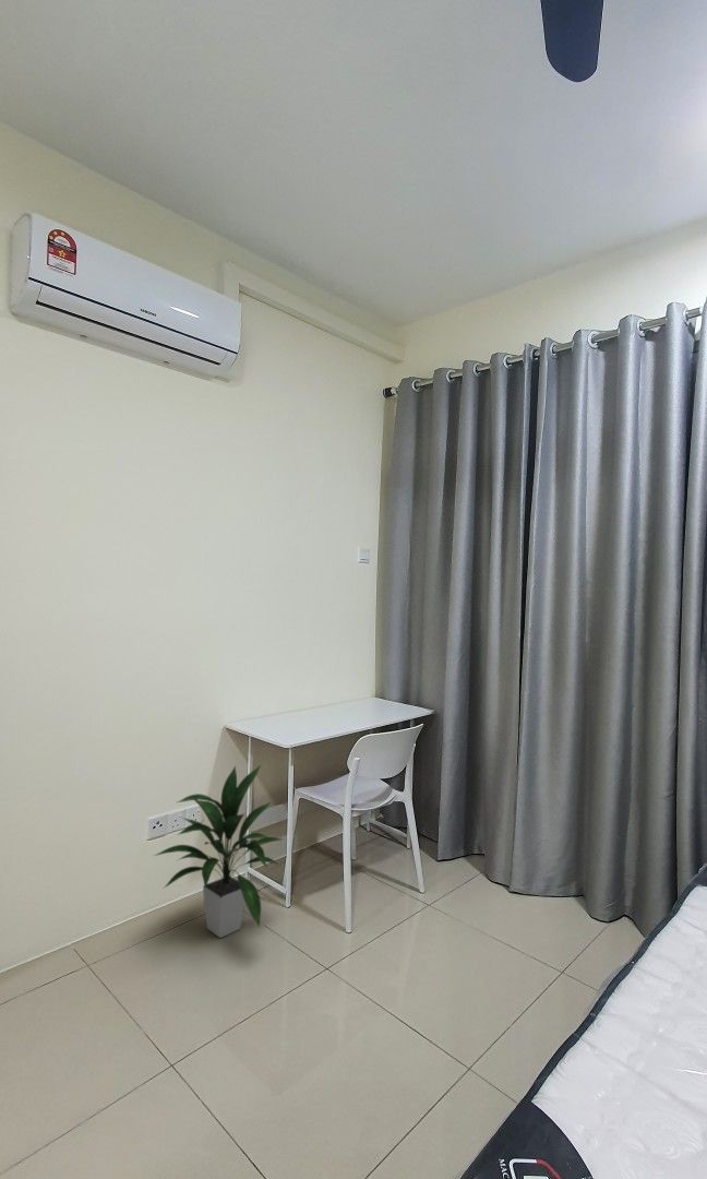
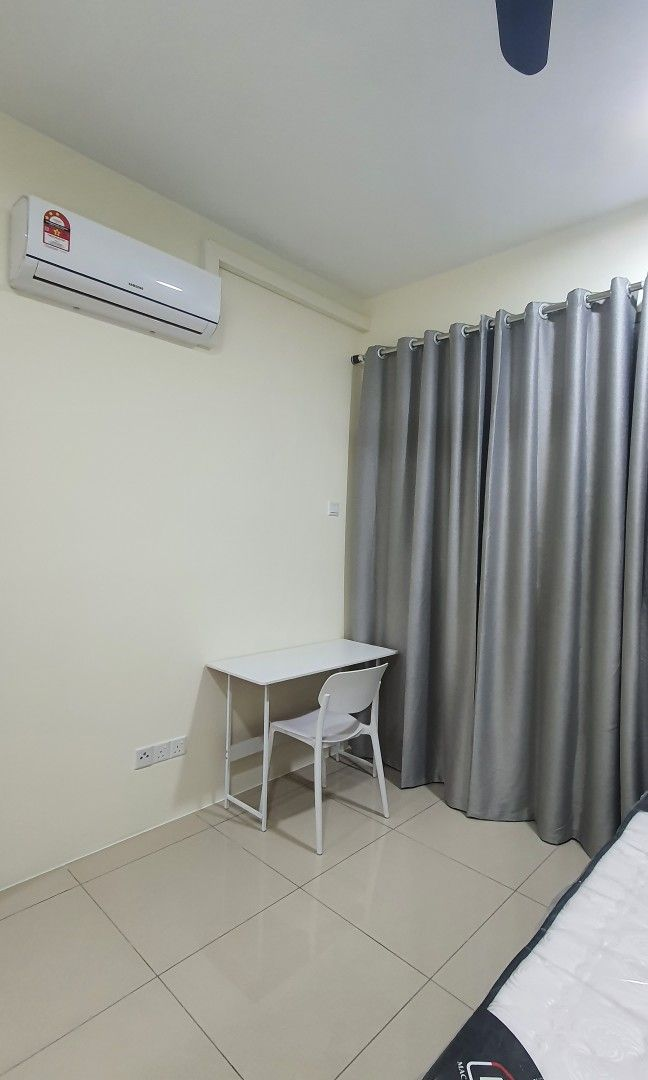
- indoor plant (226, 850)
